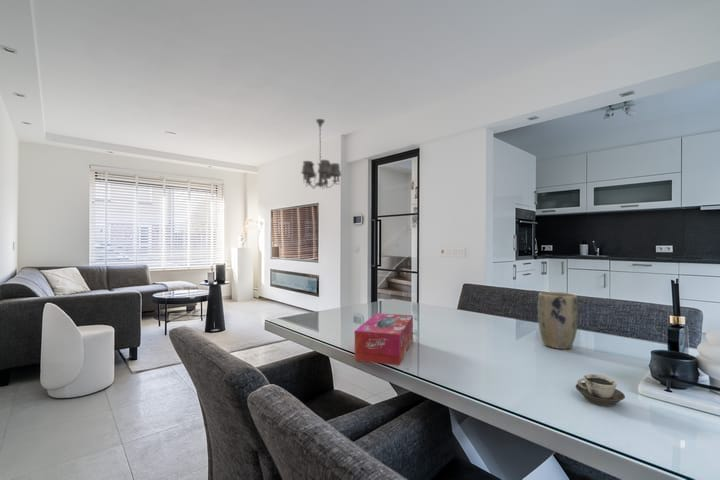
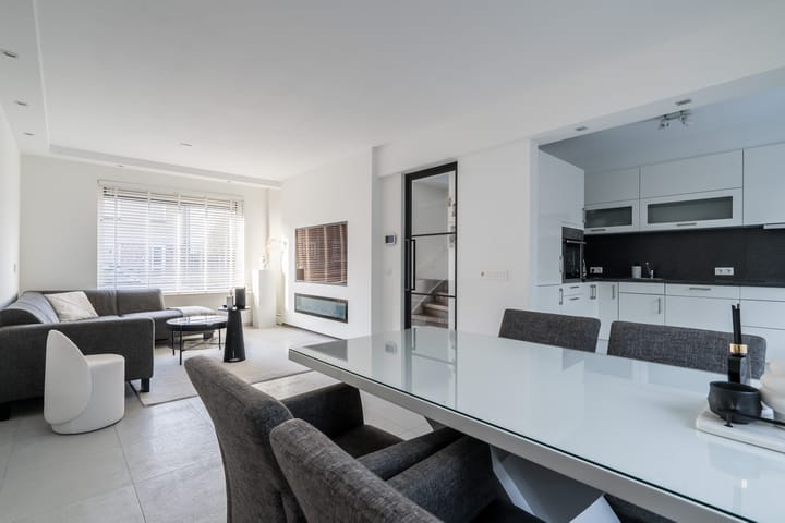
- chandelier (319, 153)
- plant pot (557, 319)
- cup (599, 389)
- tissue box (386, 335)
